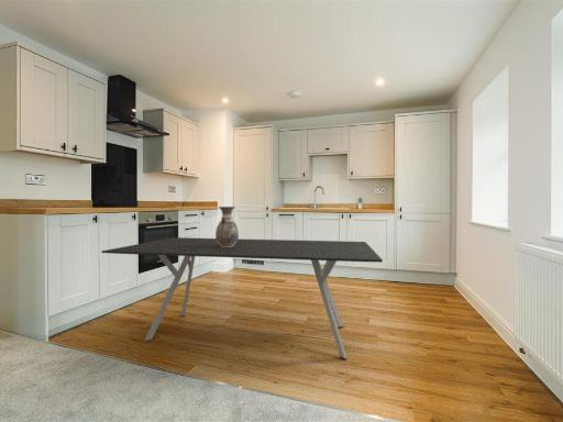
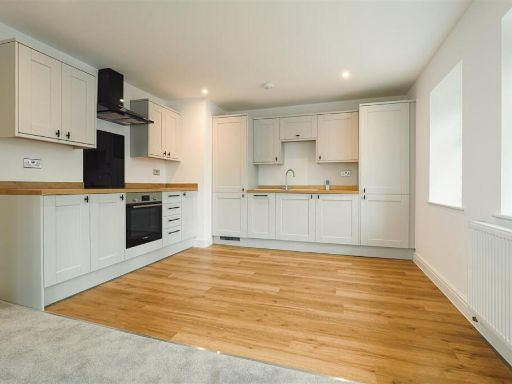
- vase (227, 225)
- dining table (250, 257)
